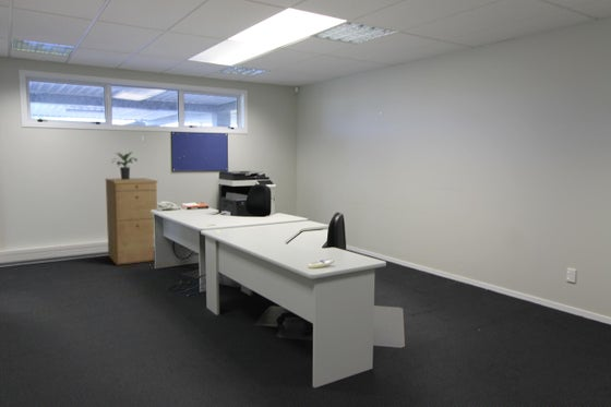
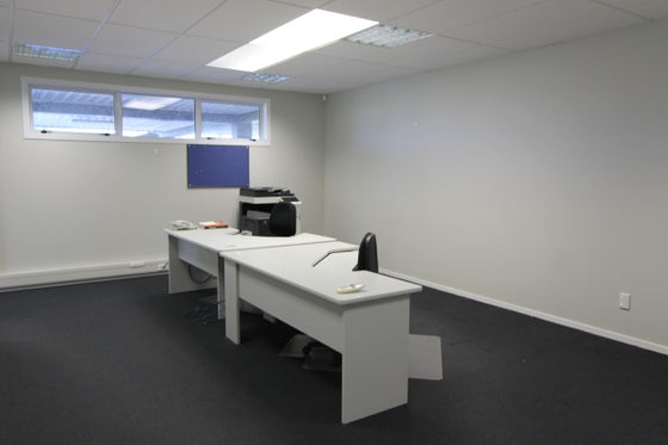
- filing cabinet (131, 218)
- potted plant (124, 165)
